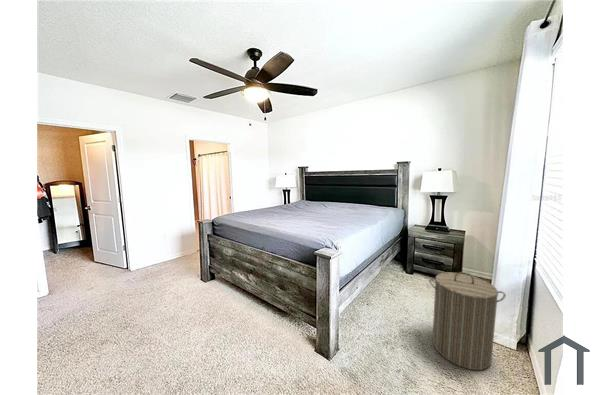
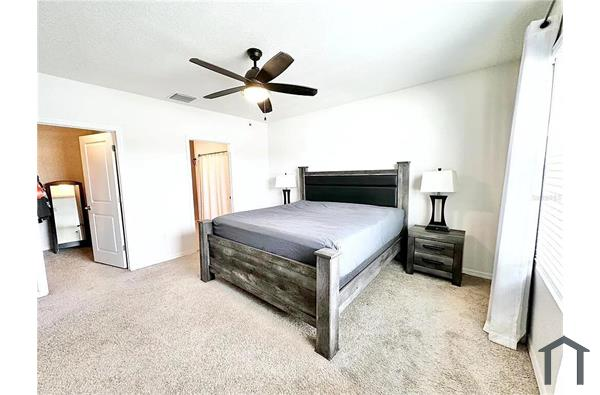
- laundry hamper (462, 311)
